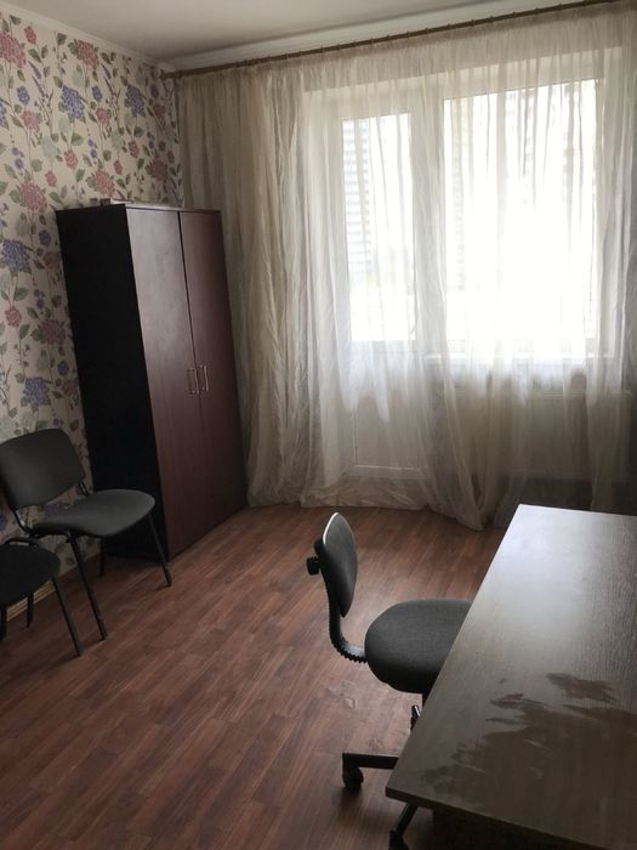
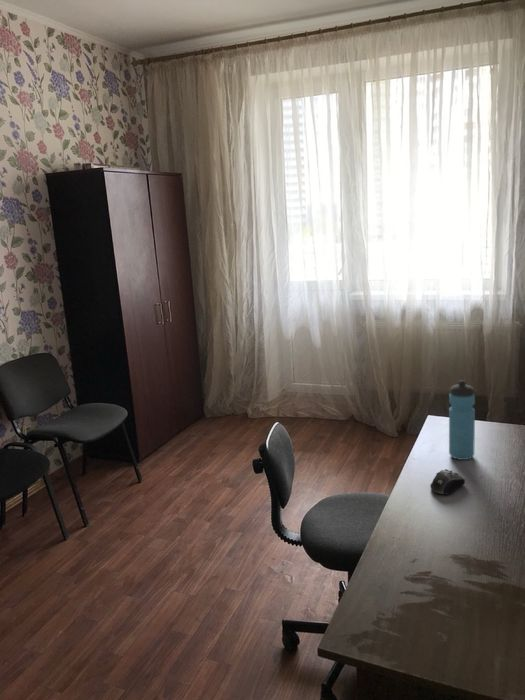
+ water bottle (461, 418)
+ computer mouse (447, 480)
